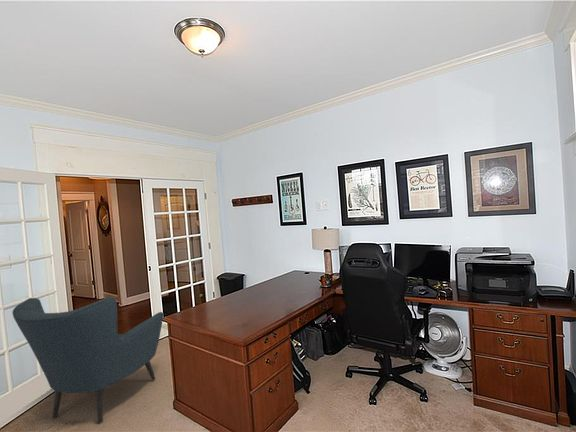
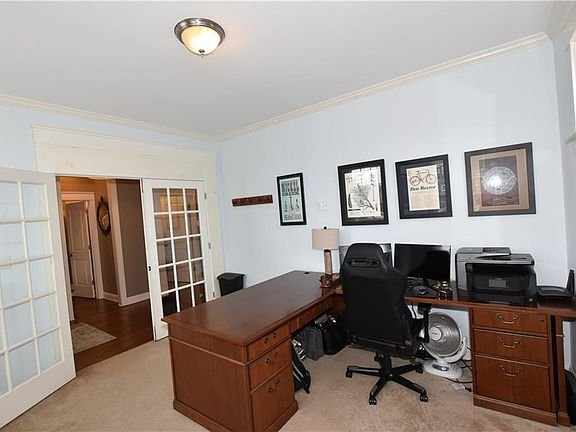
- chair (94, 347)
